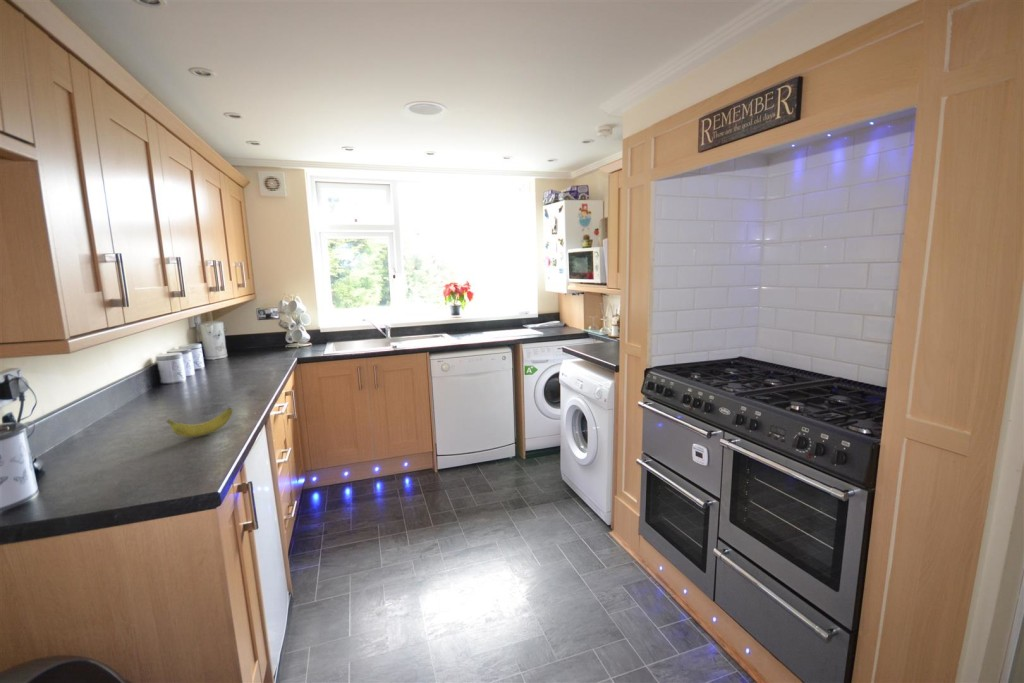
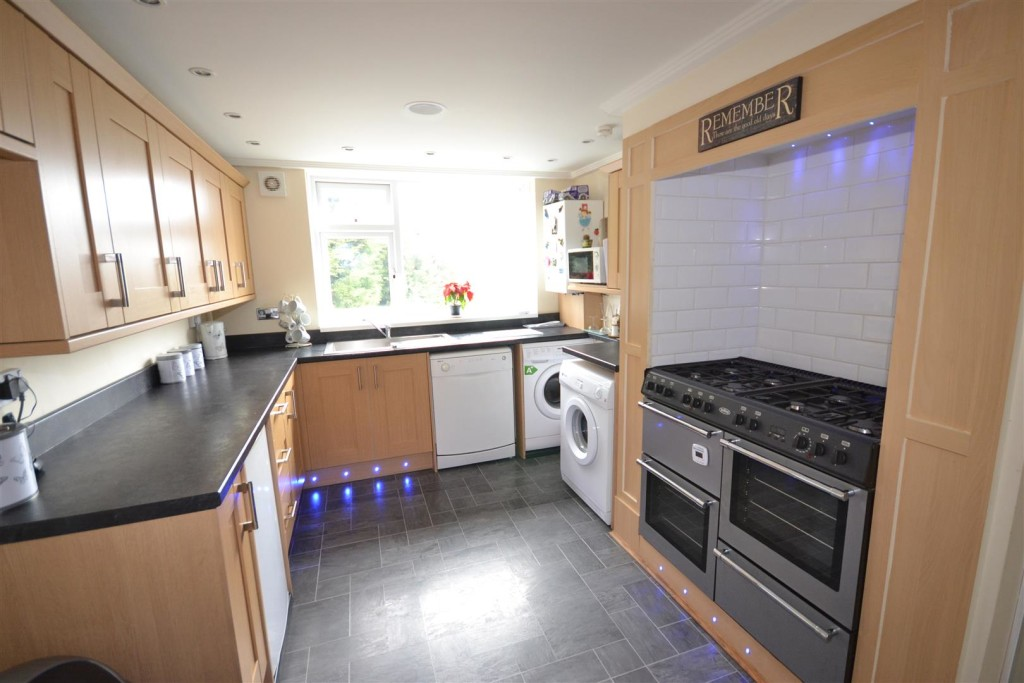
- banana (202, 424)
